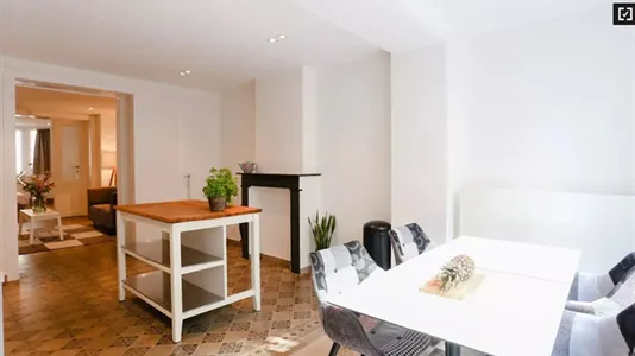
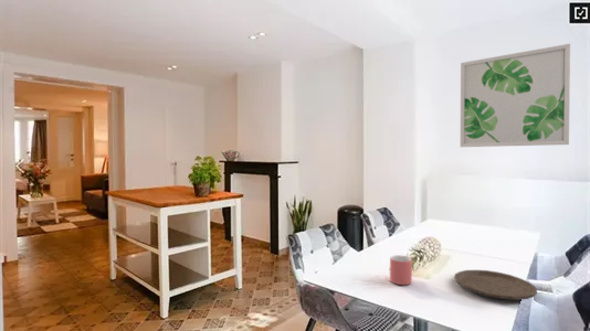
+ plate (493, 284)
+ mug (402, 268)
+ wall art (510, 100)
